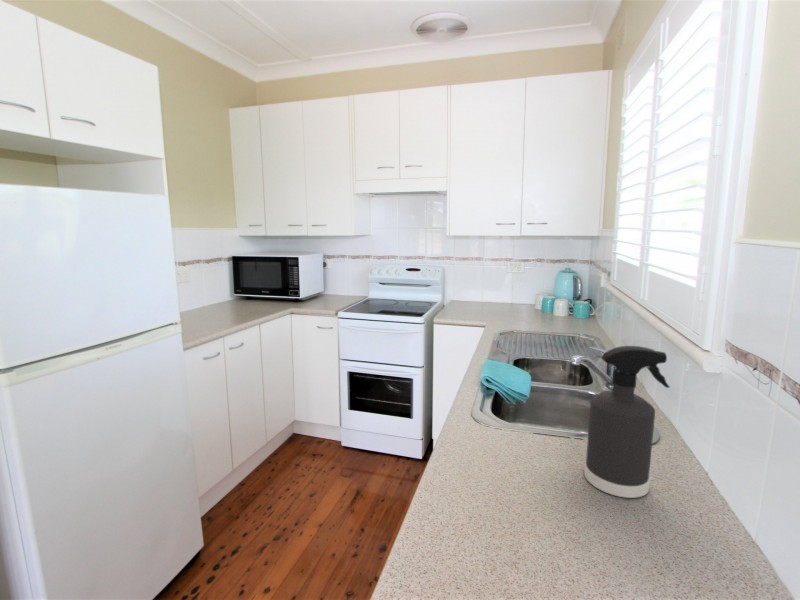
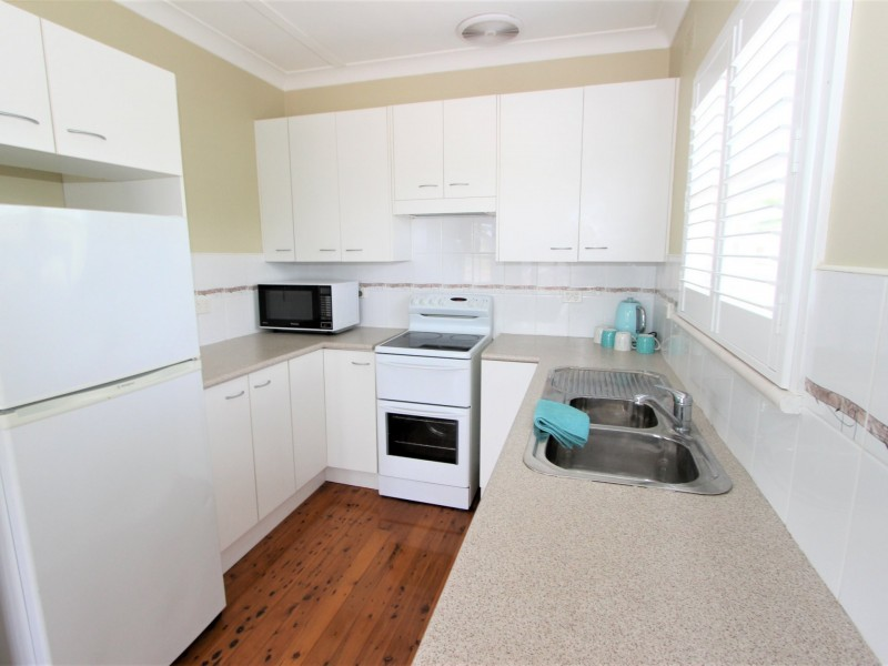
- spray bottle (626, 415)
